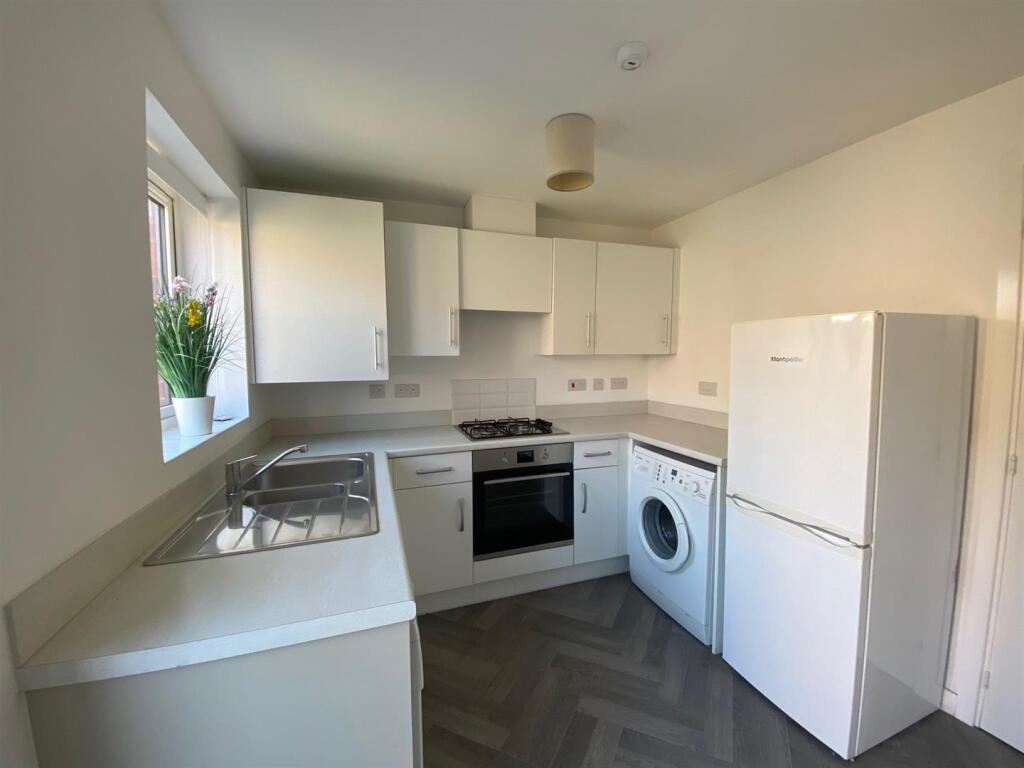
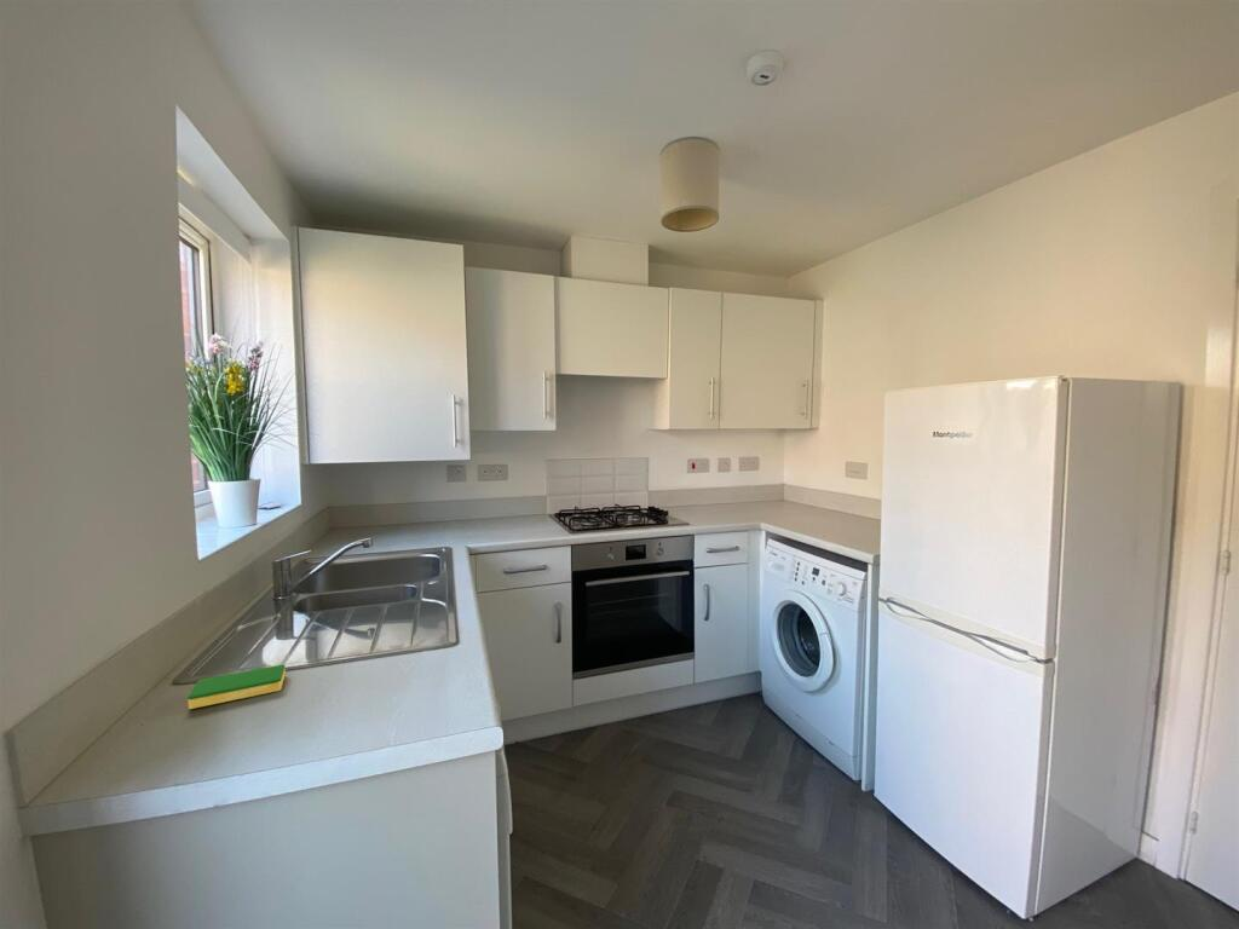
+ dish sponge (240, 685)
